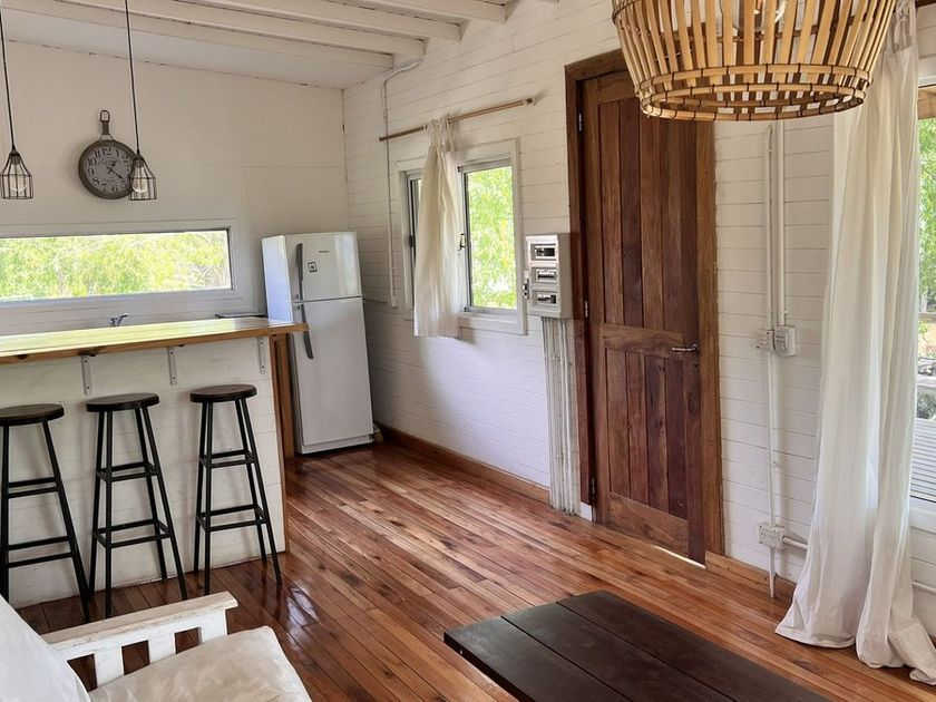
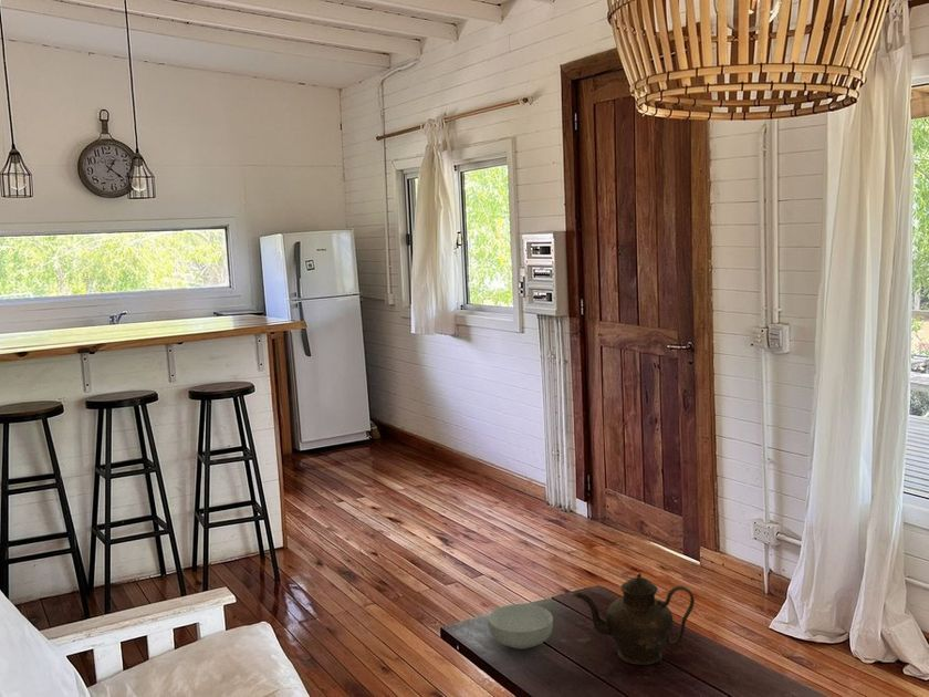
+ teapot (634, 614)
+ cereal bowl (520, 630)
